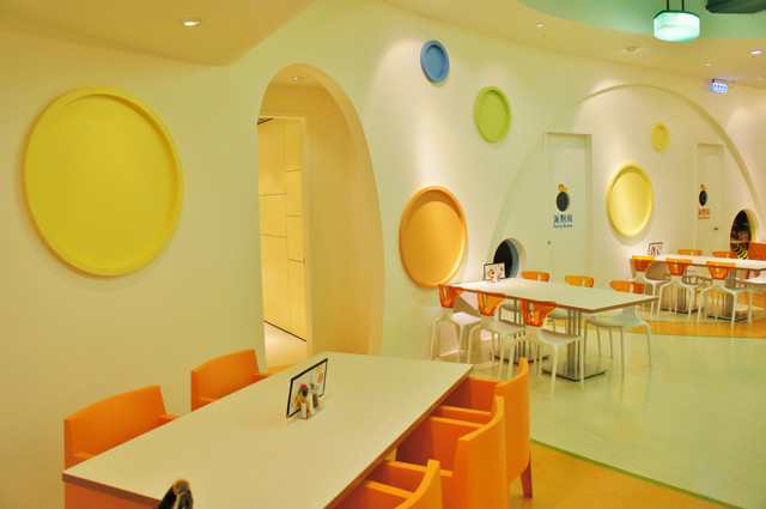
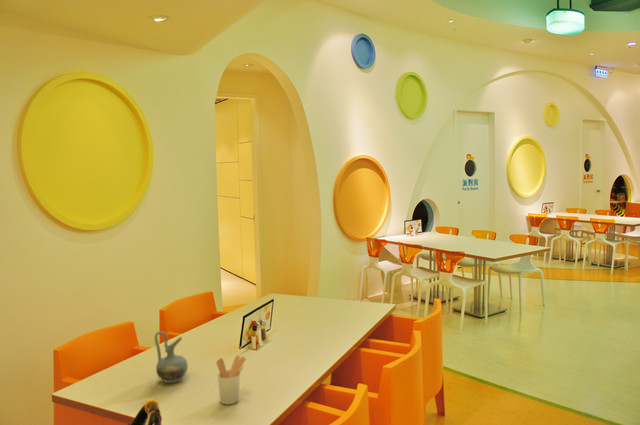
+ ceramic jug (171, 355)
+ utensil holder (232, 378)
